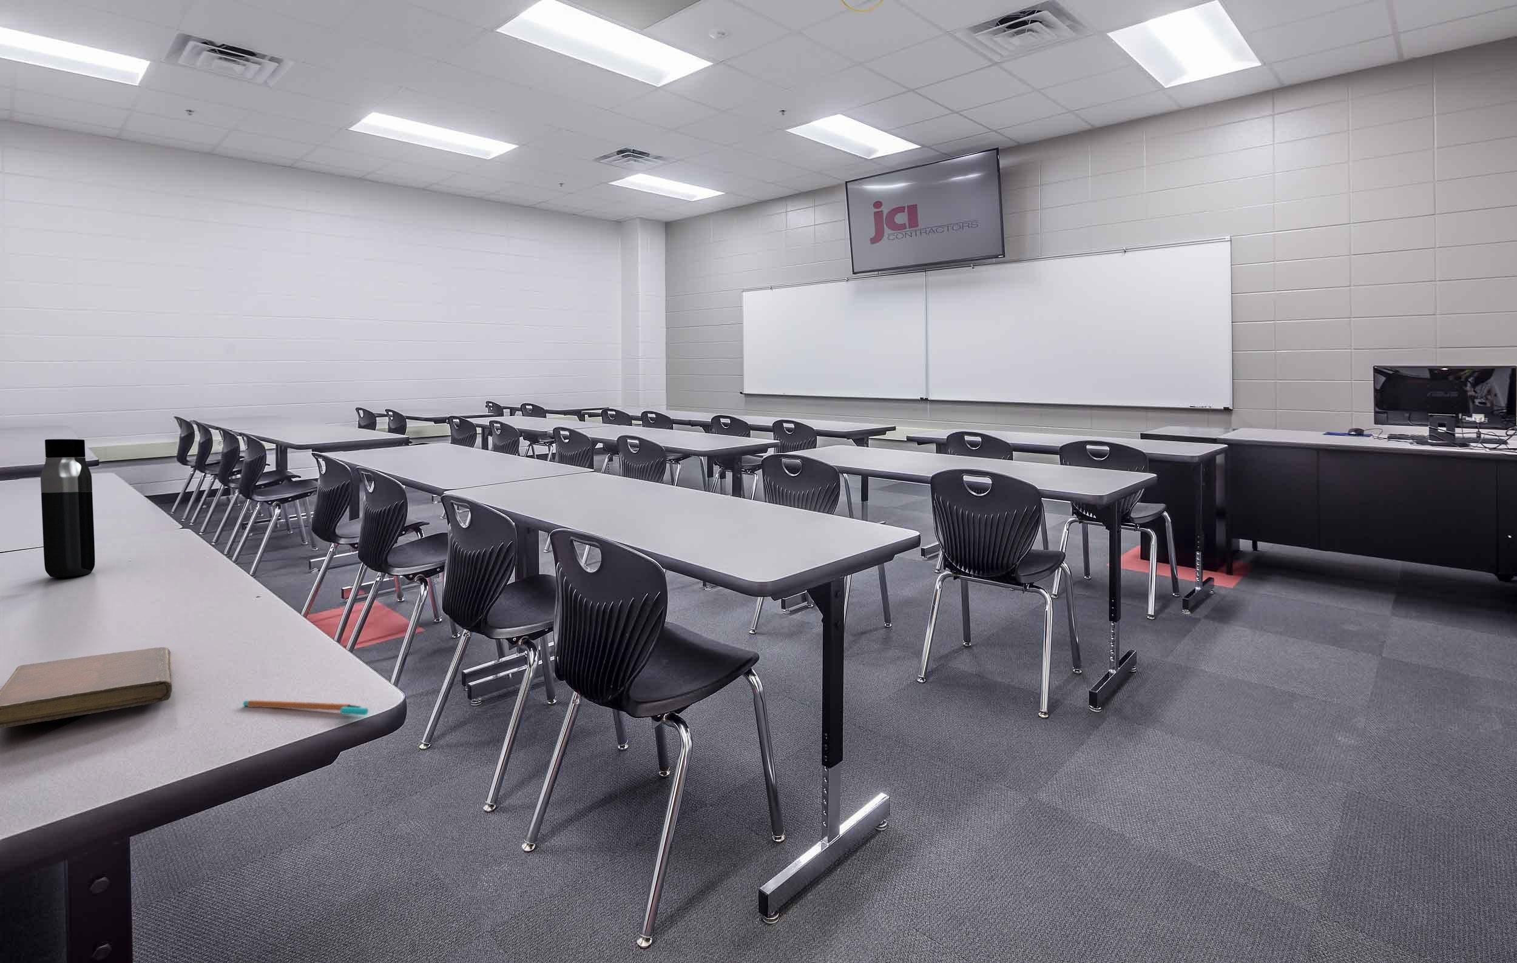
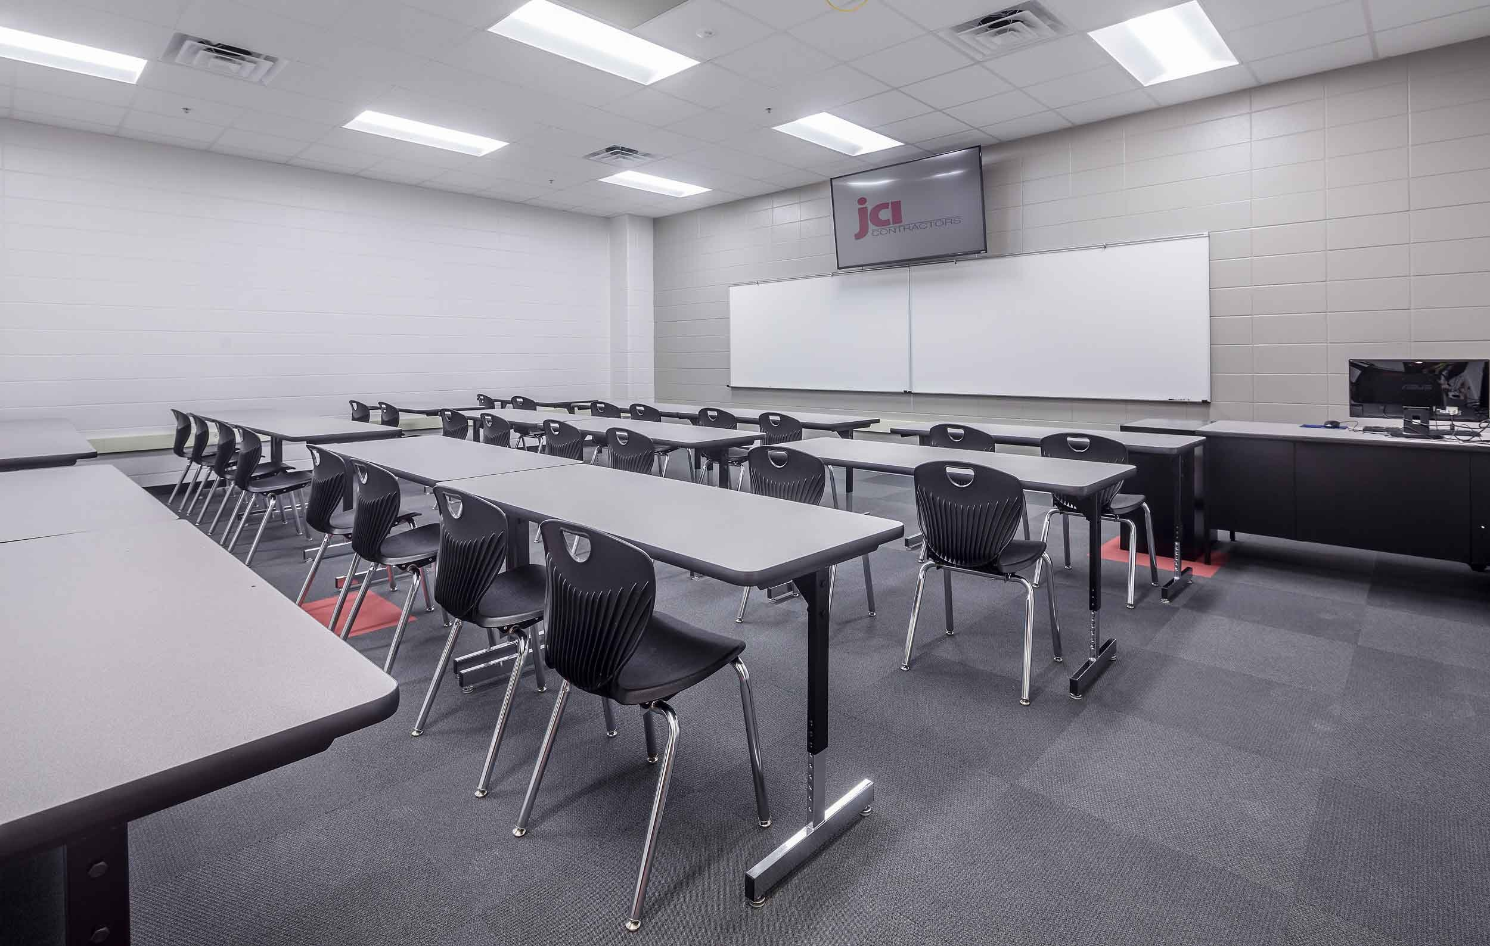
- pen (304, 708)
- notebook (92, 682)
- water bottle (67, 507)
